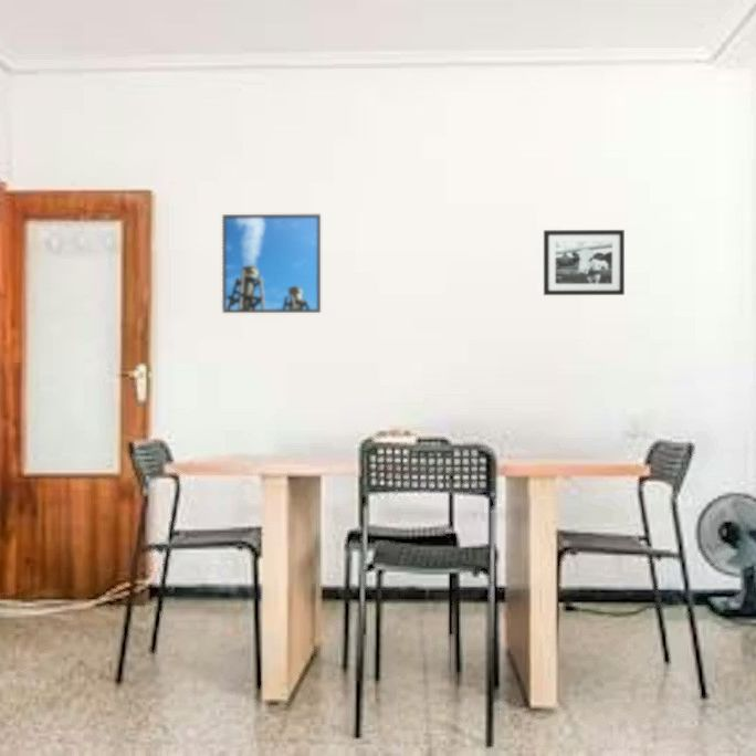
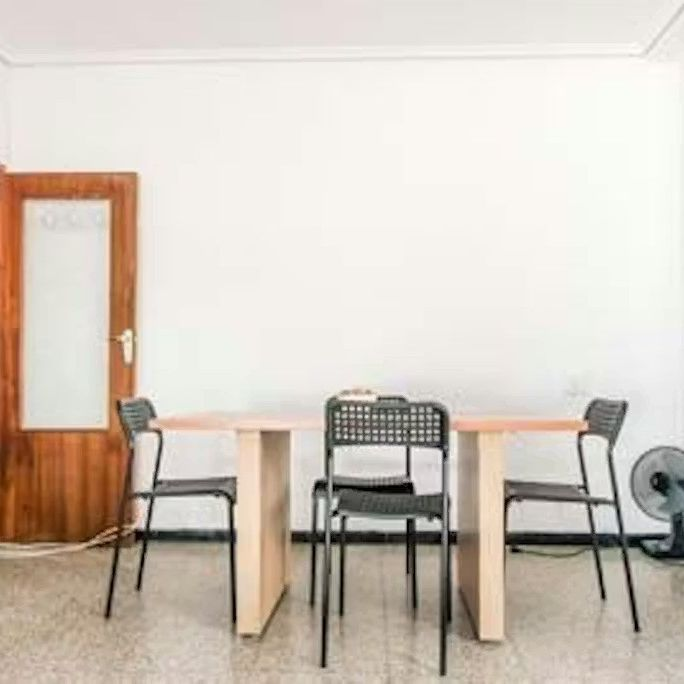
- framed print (271, 263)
- picture frame (584, 262)
